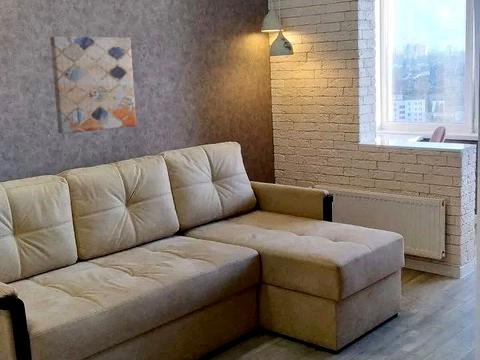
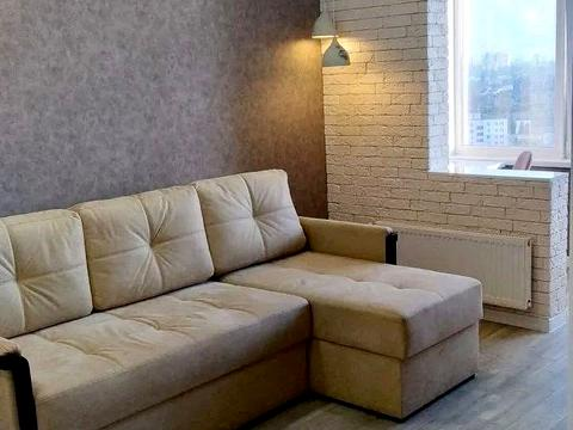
- wall art (95, 83)
